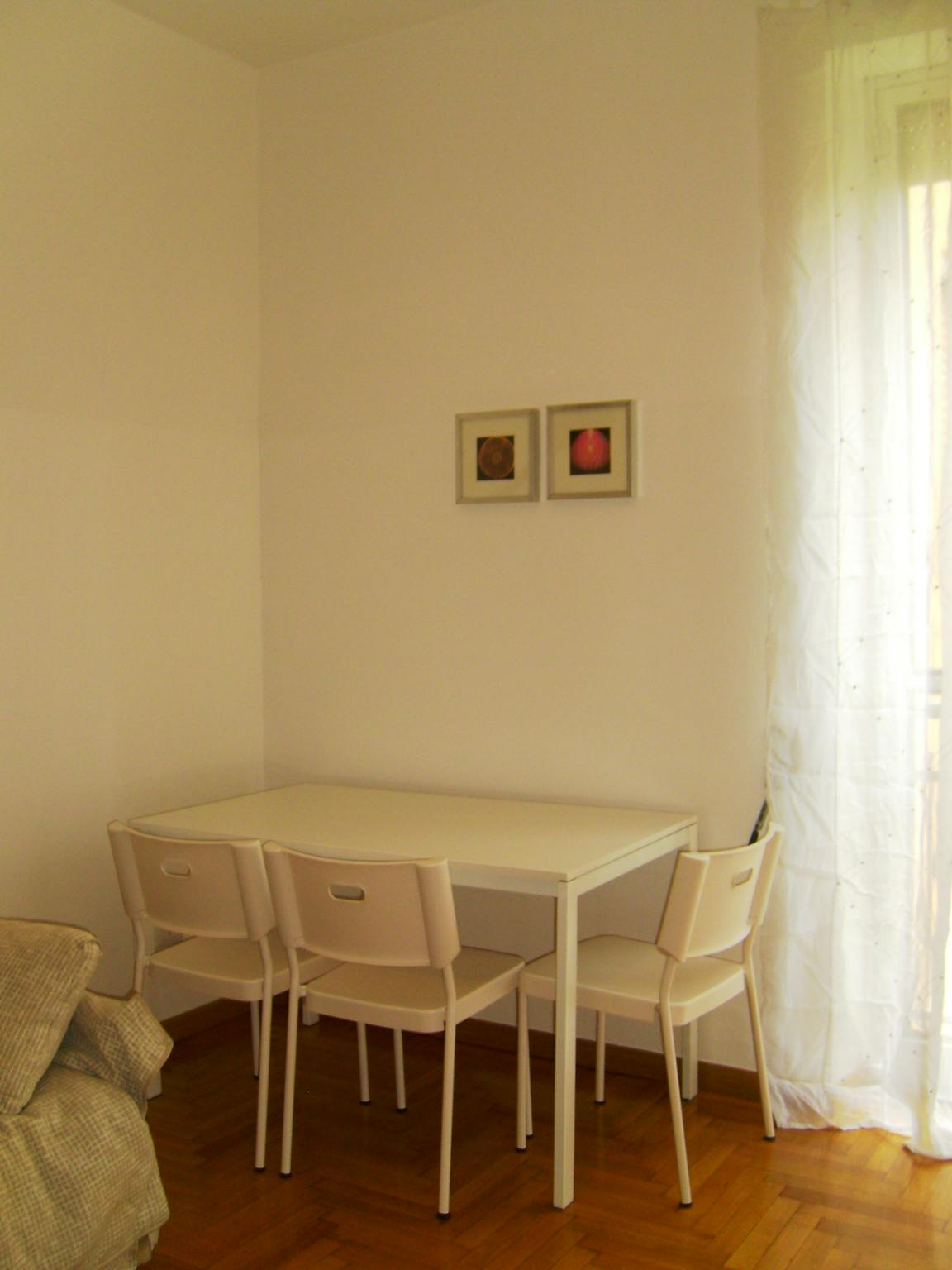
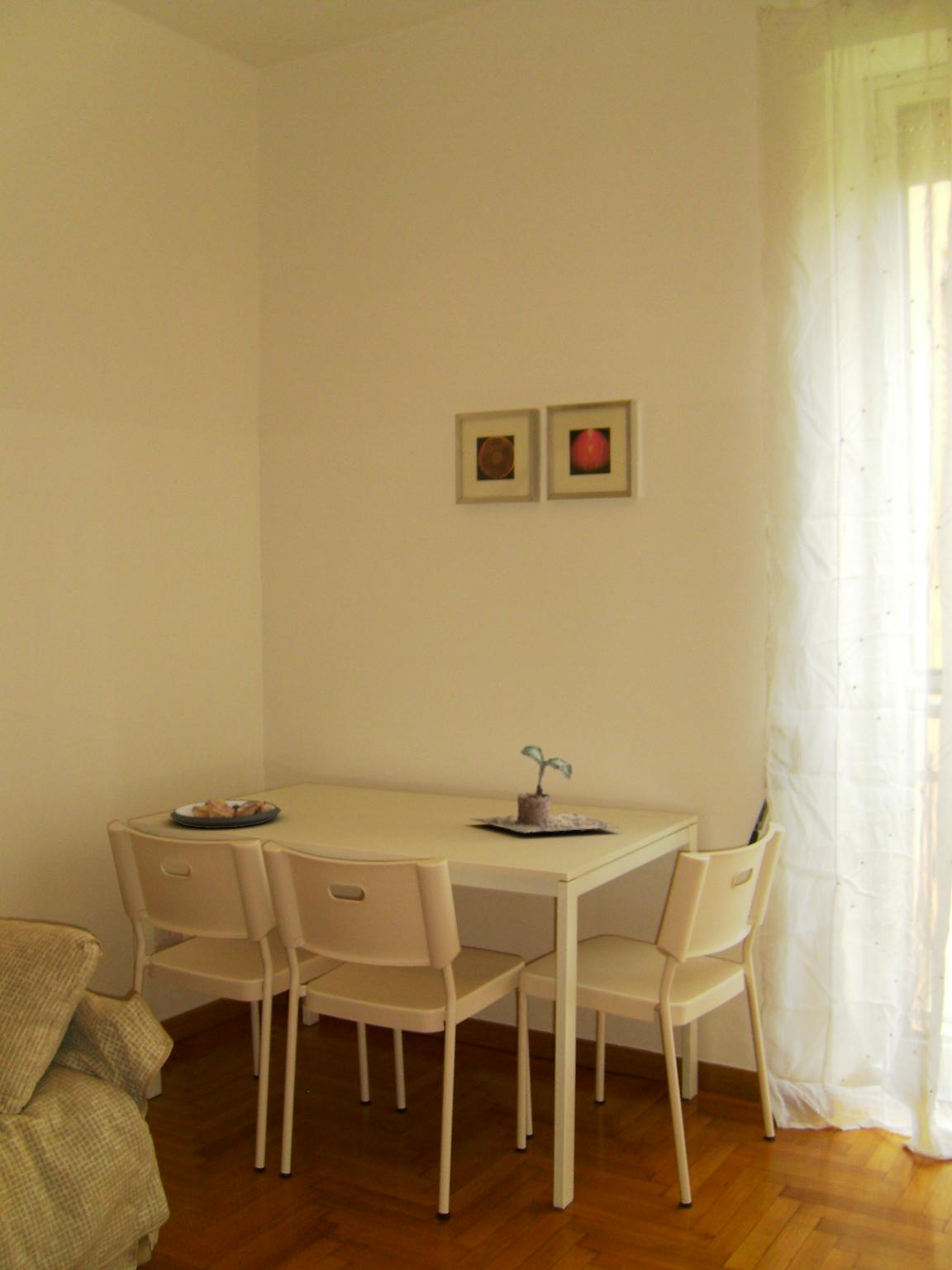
+ plant (540, 784)
+ plate (226, 809)
